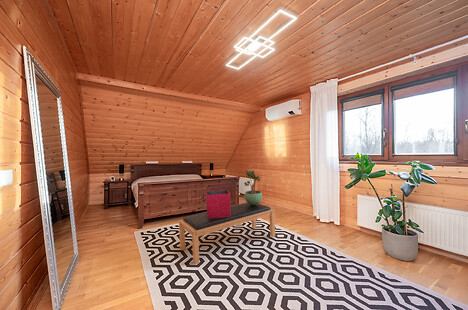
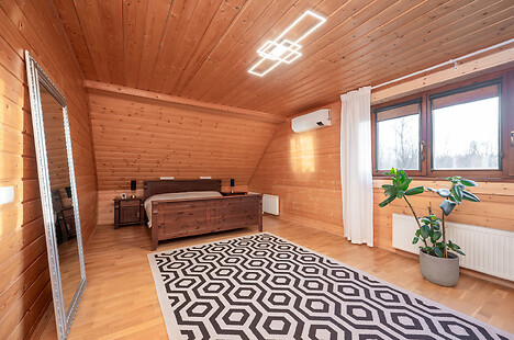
- bench (229, 226)
- storage bin (218, 202)
- potted plant (253, 187)
